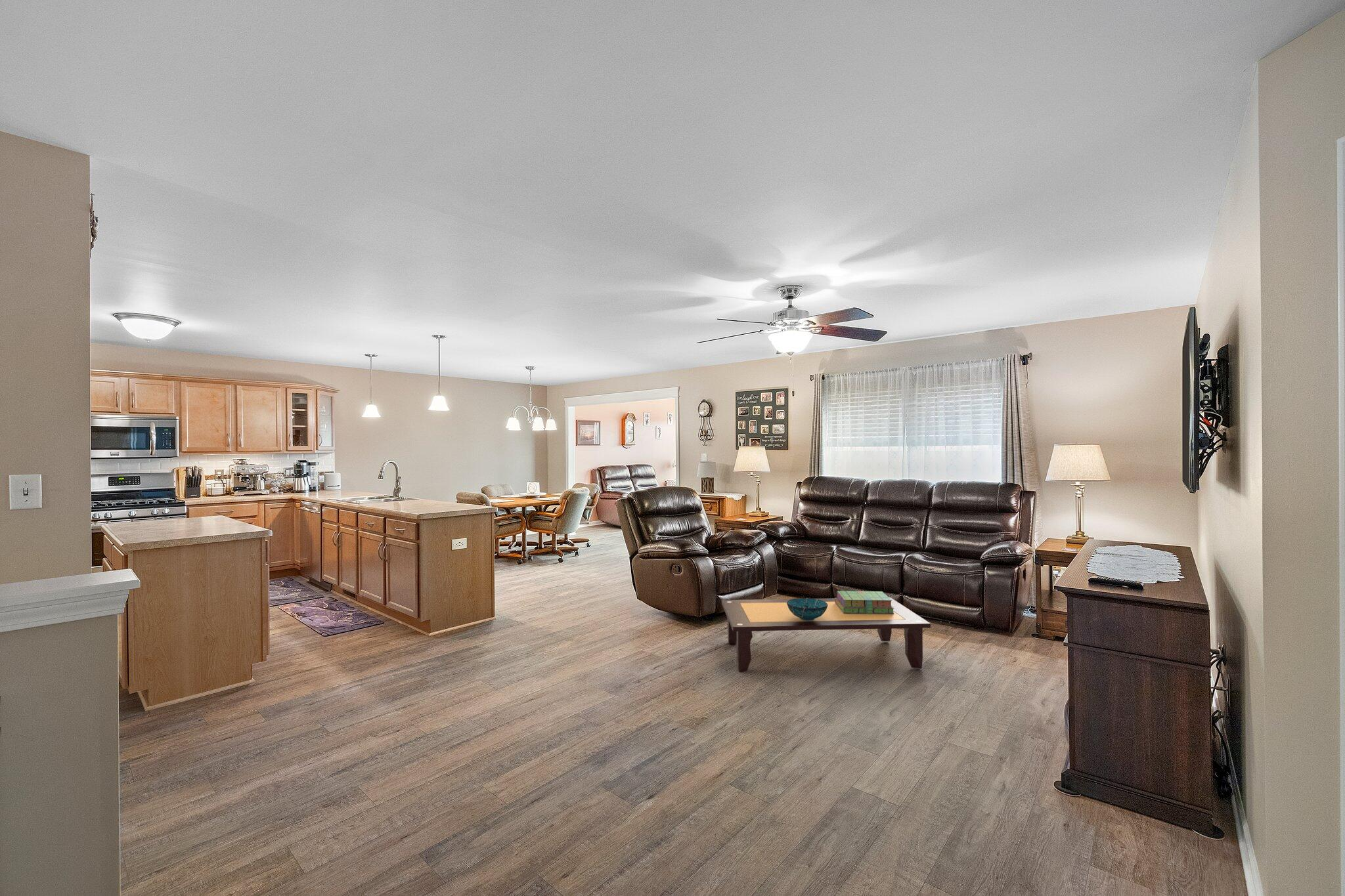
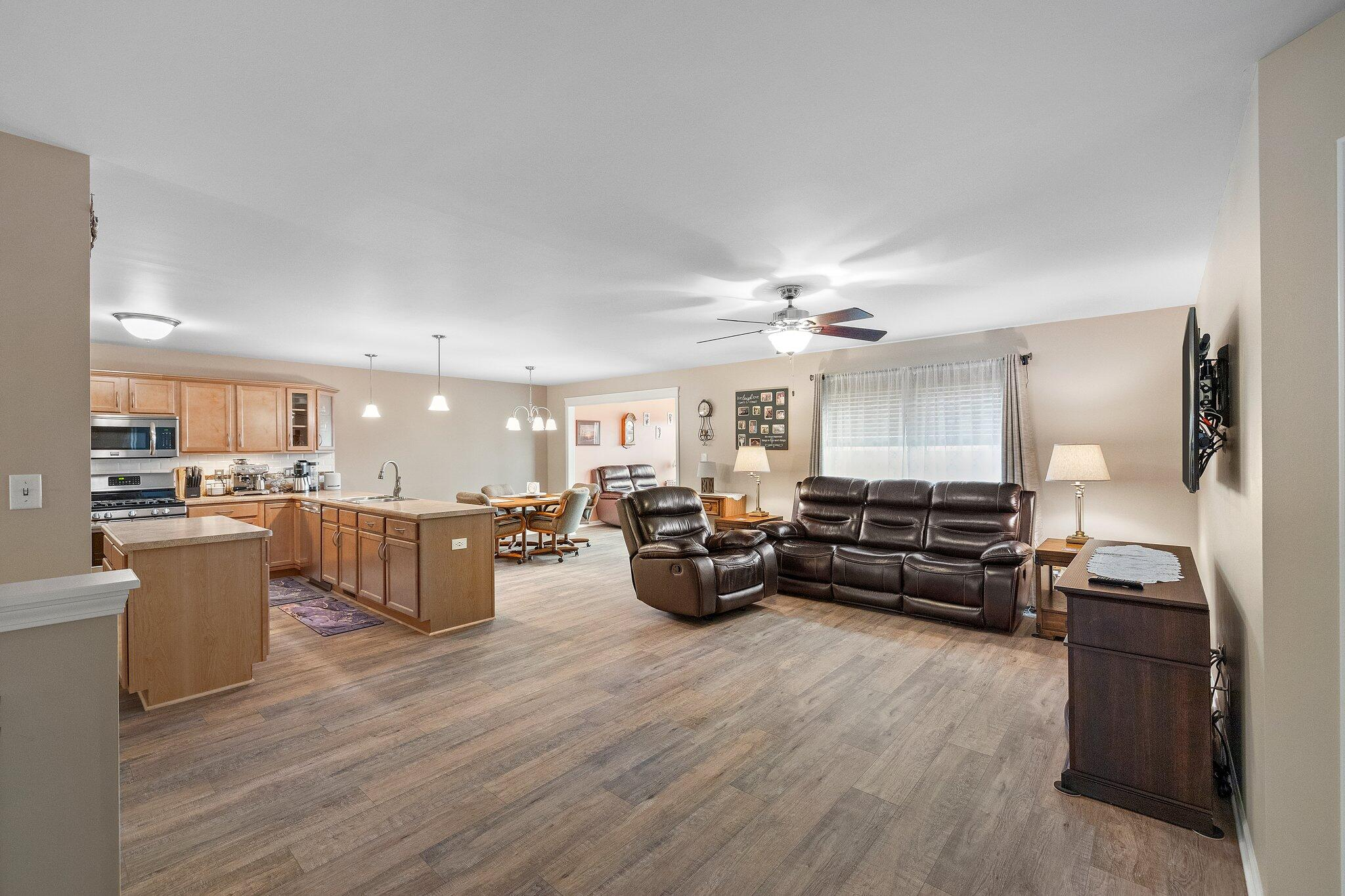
- decorative bowl (807, 610)
- coffee table (818, 629)
- stack of books (863, 601)
